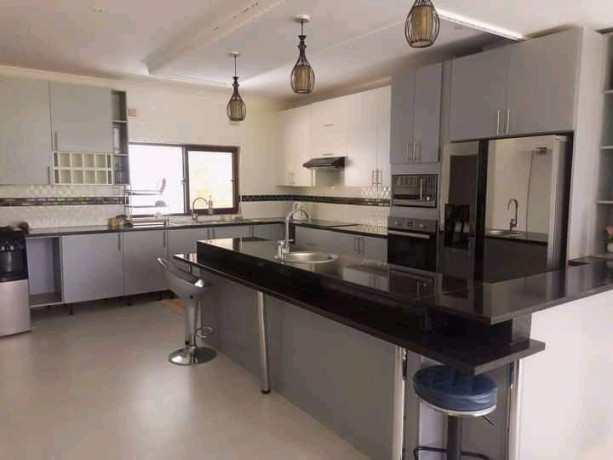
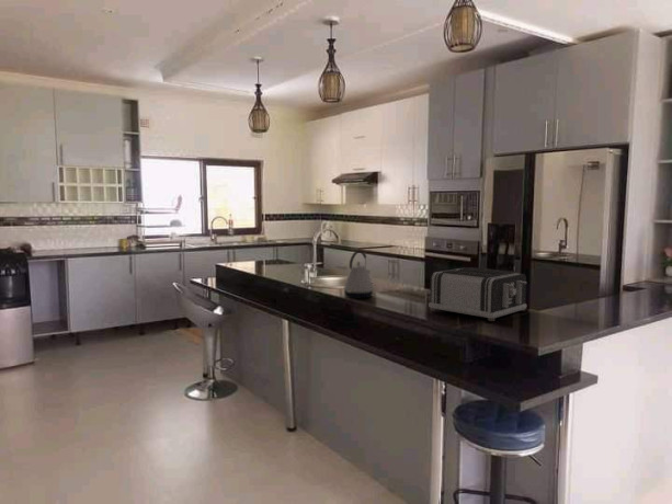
+ toaster (481, 291)
+ kettle (358, 273)
